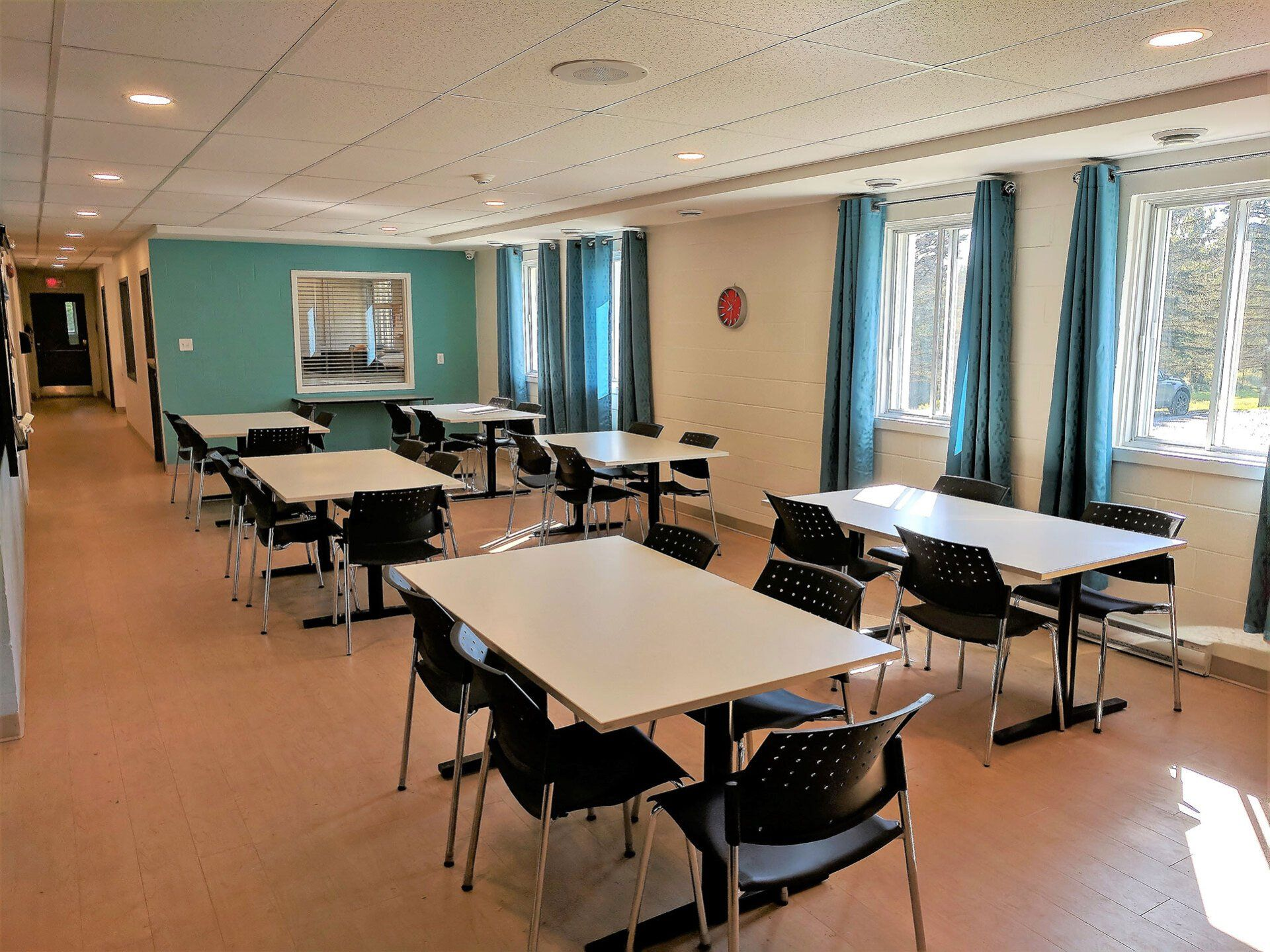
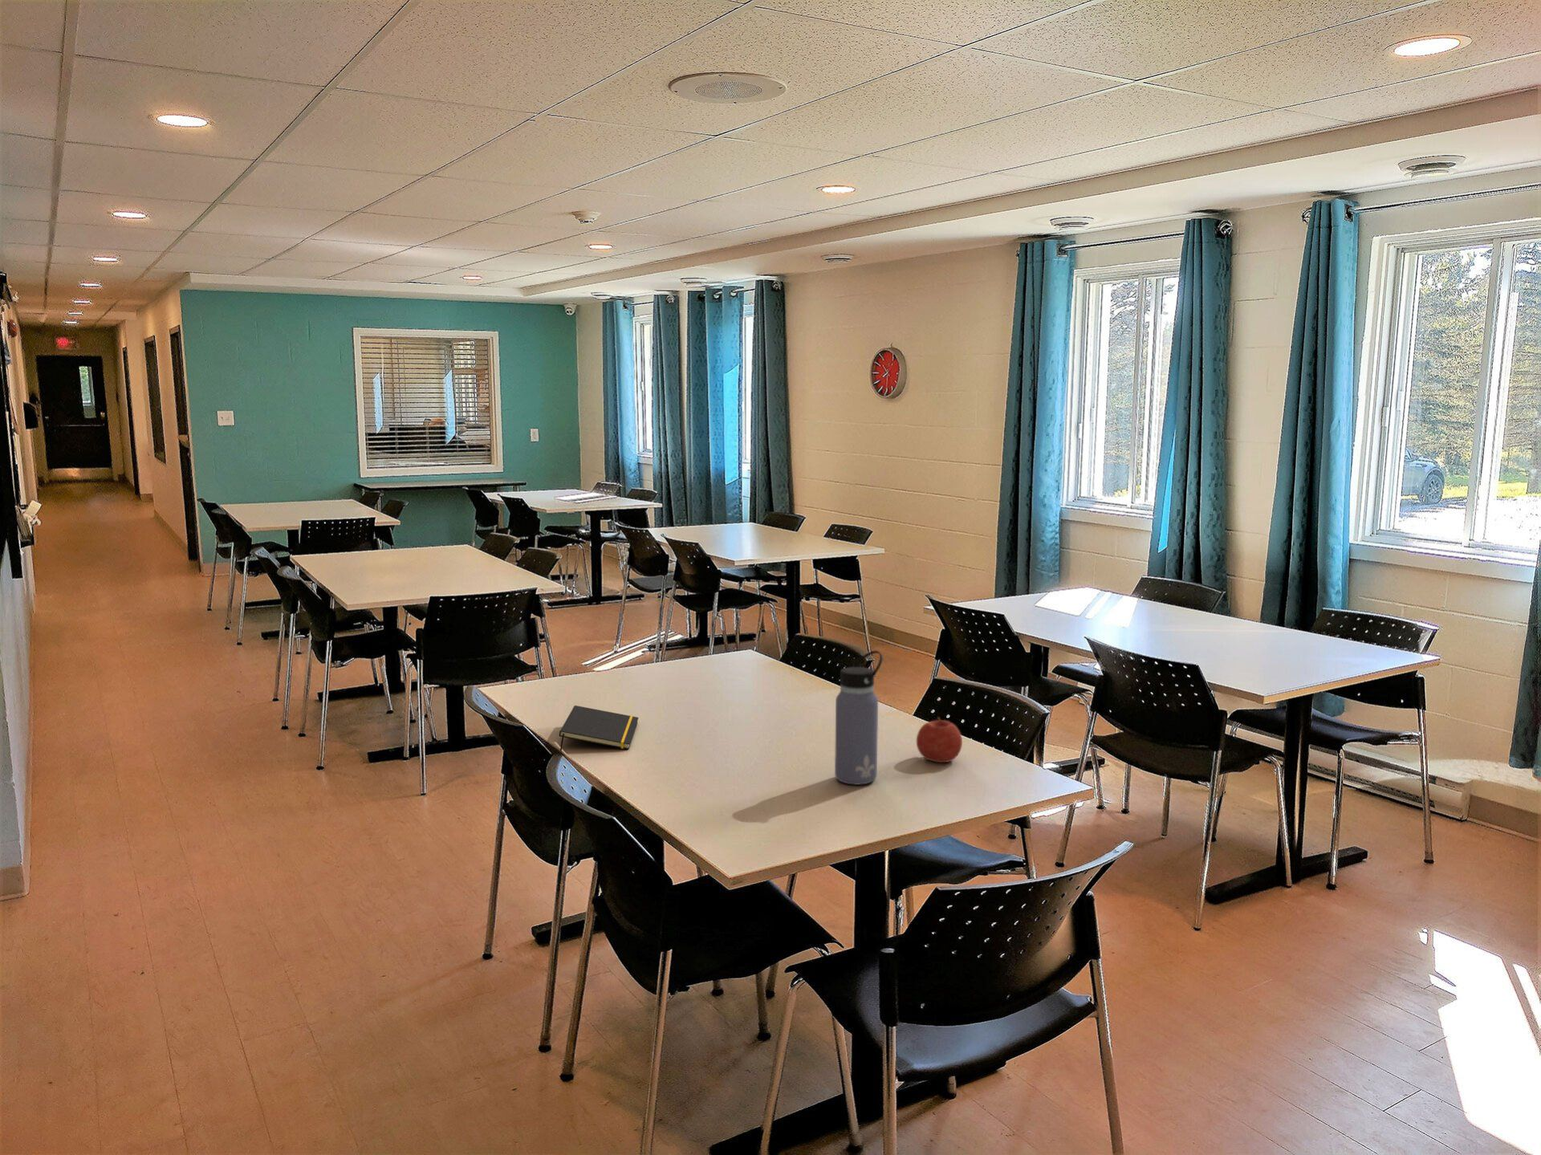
+ fruit (939, 738)
+ water bottle (858, 716)
+ notepad (601, 727)
